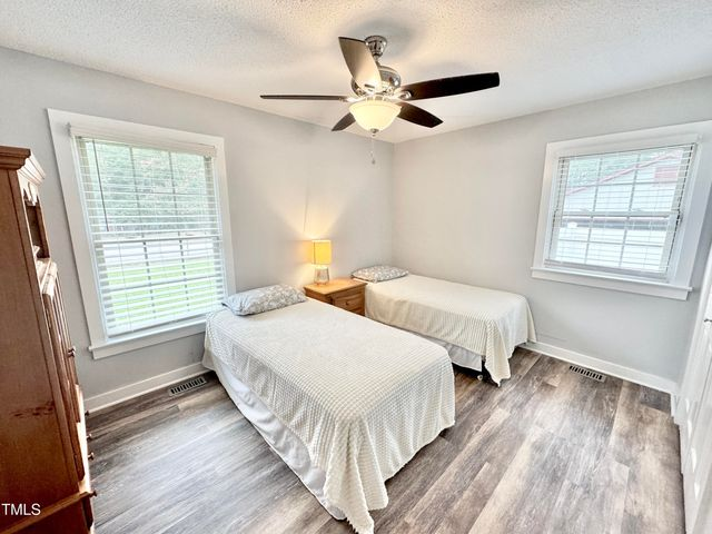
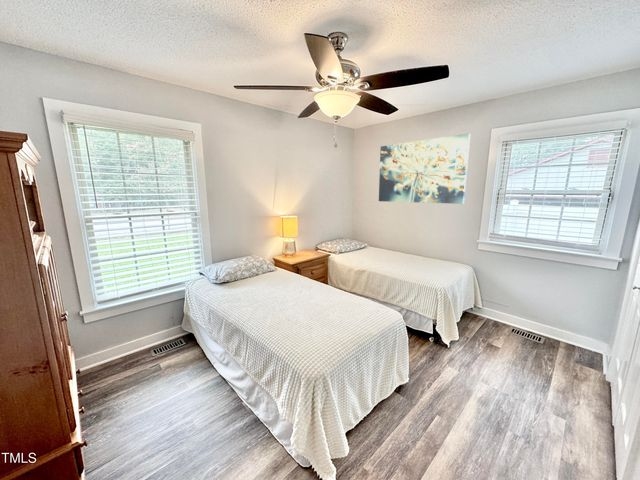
+ wall art (418, 172)
